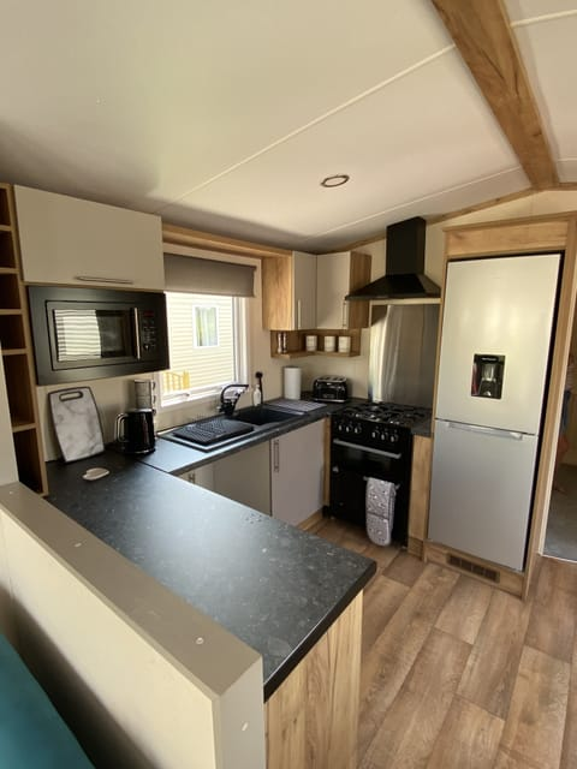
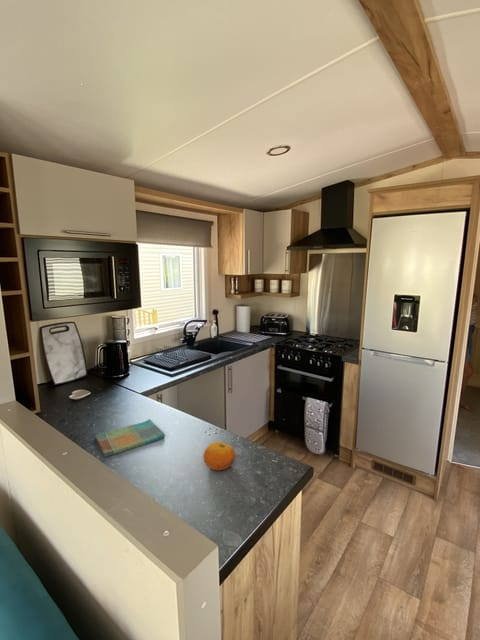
+ fruit (219, 455)
+ dish towel (130, 436)
